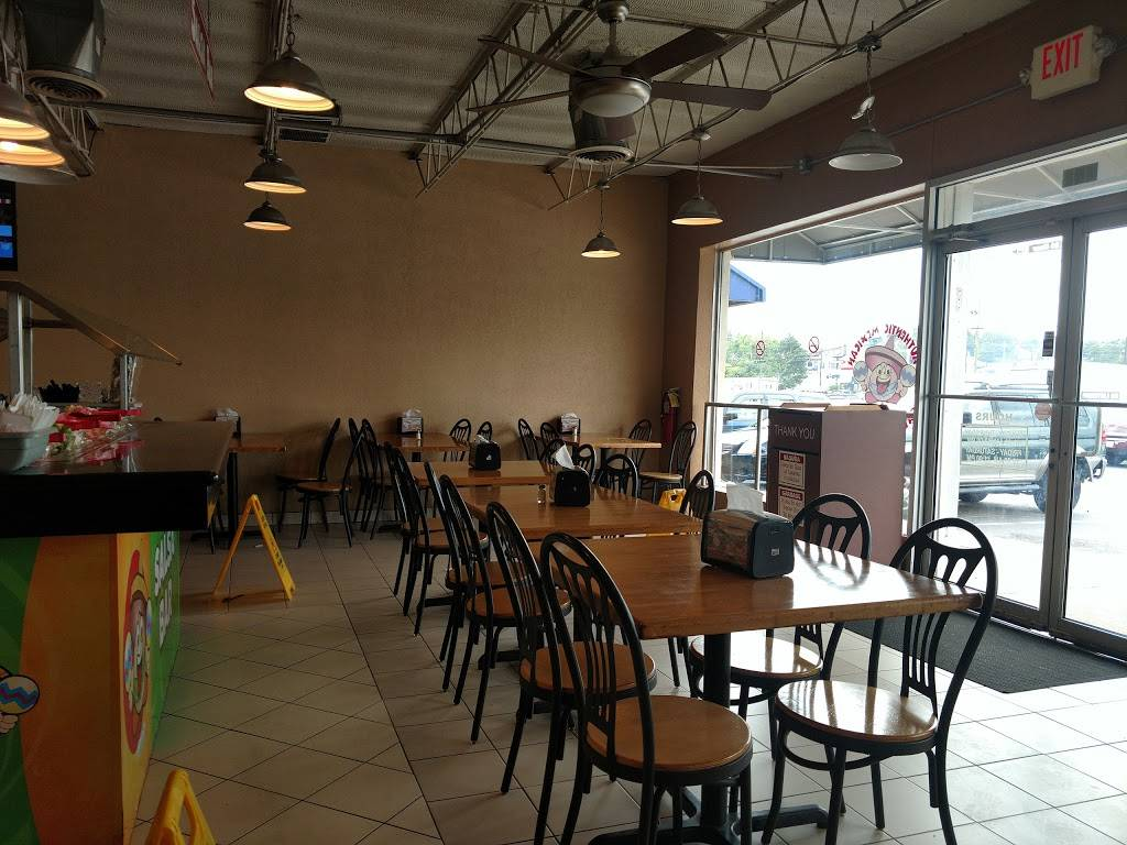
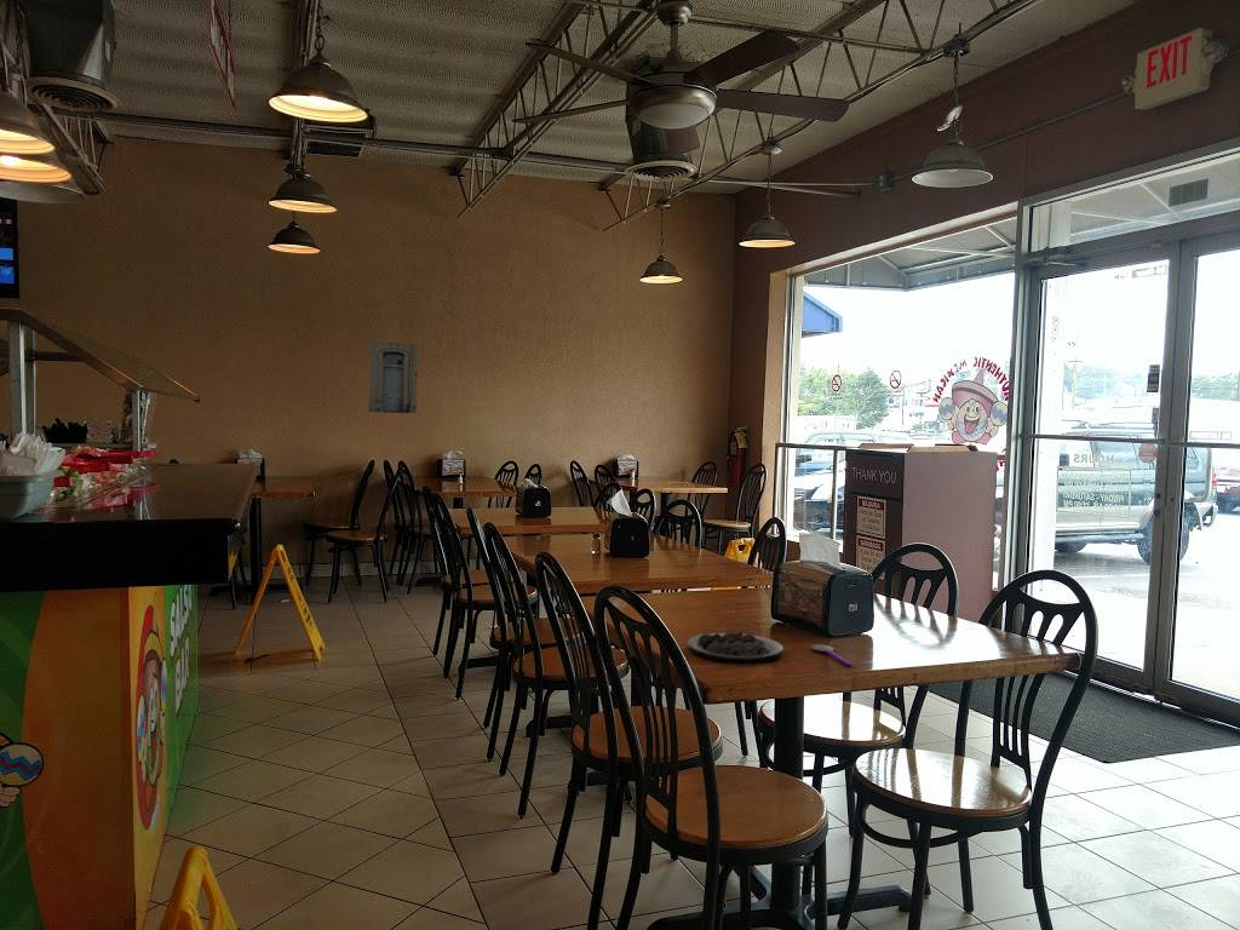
+ spoon (832, 653)
+ plate (734, 643)
+ wall art (392, 378)
